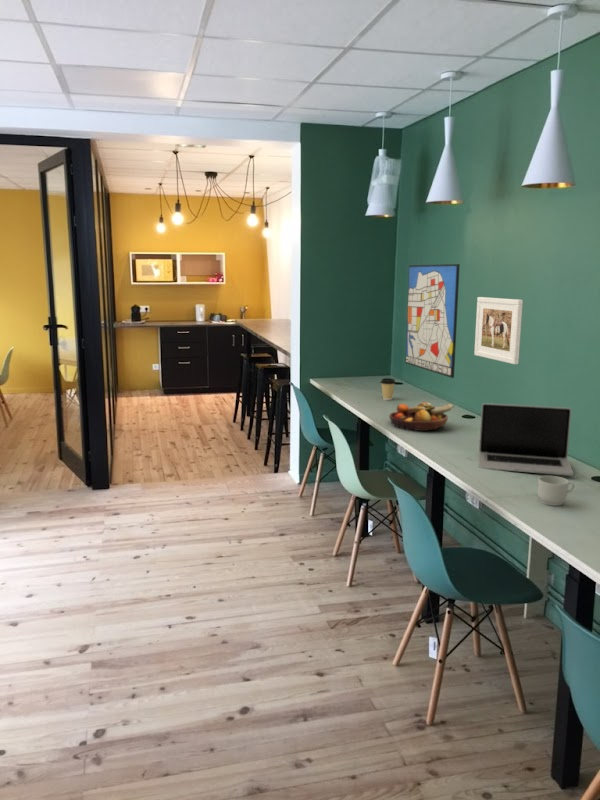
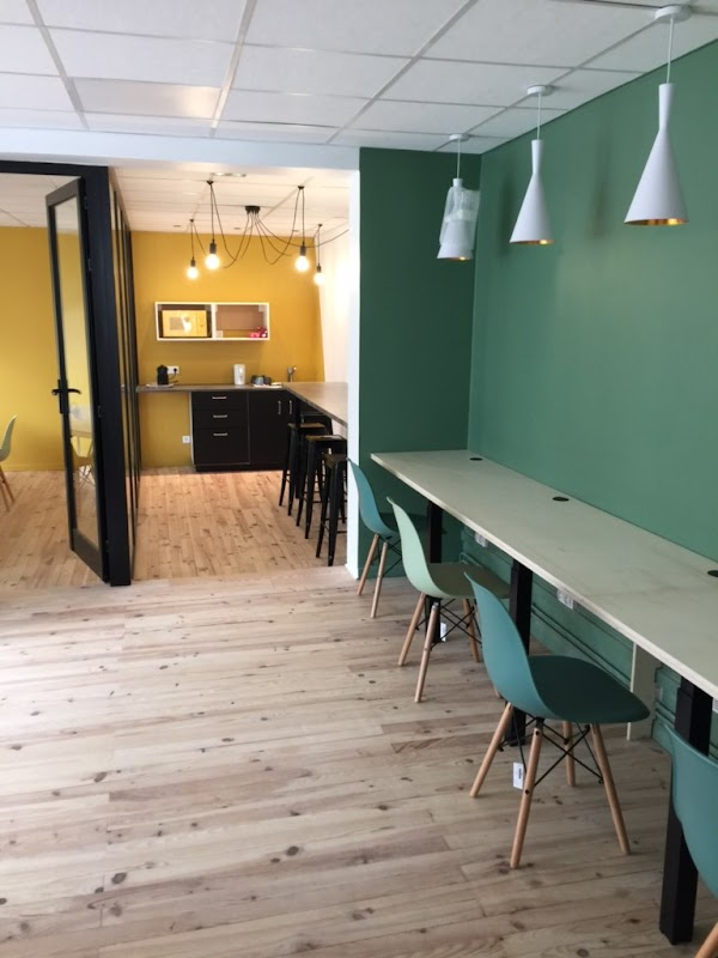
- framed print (497, 329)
- coffee cup (387, 389)
- wall art (429, 318)
- mug (556, 490)
- laptop (525, 438)
- fruit bowl (418, 413)
